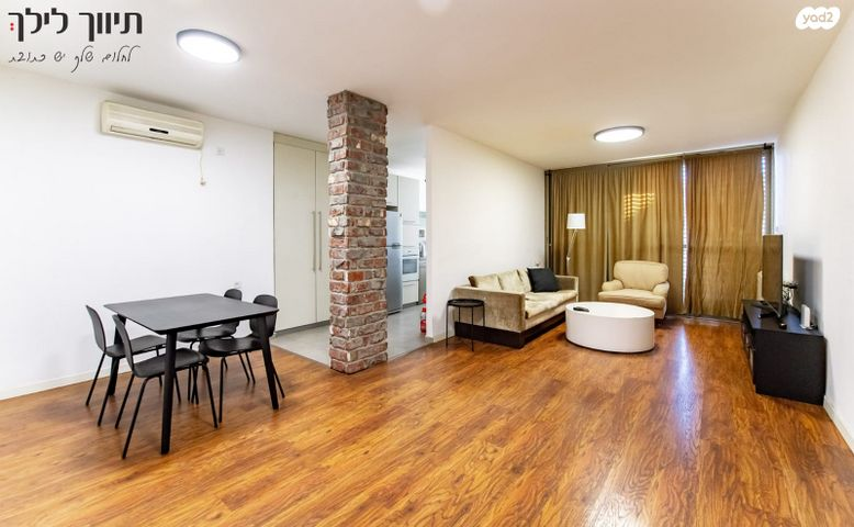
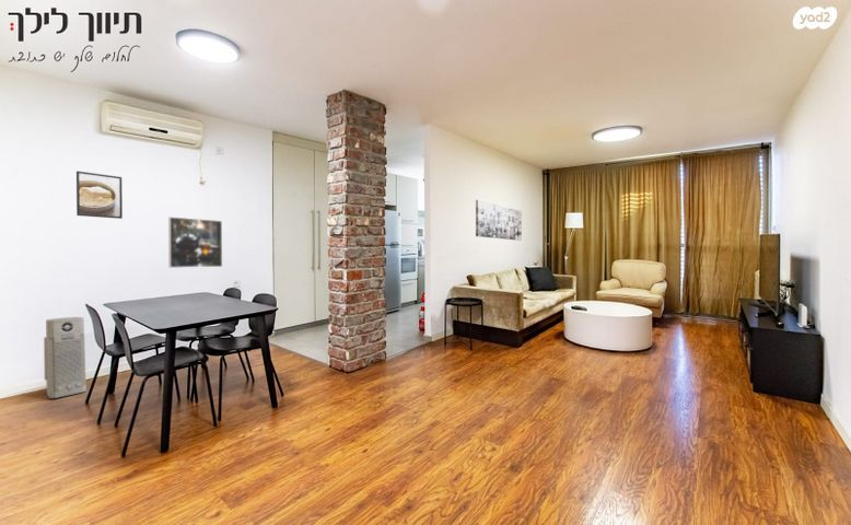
+ wall art (500, 222)
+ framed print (196, 243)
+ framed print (100, 195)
+ air purifier (63, 354)
